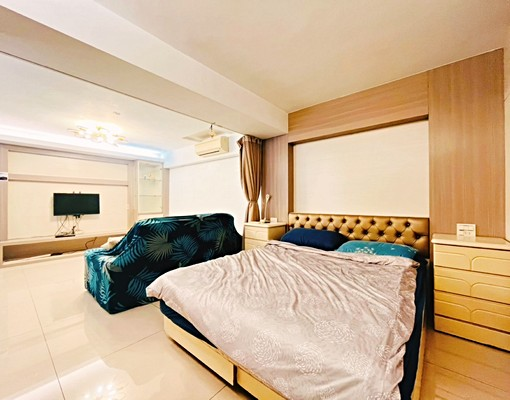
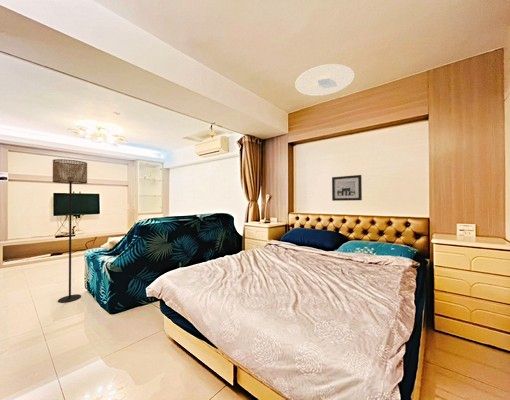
+ ceiling light (323, 79)
+ wall art (346, 188)
+ floor lamp (70, 229)
